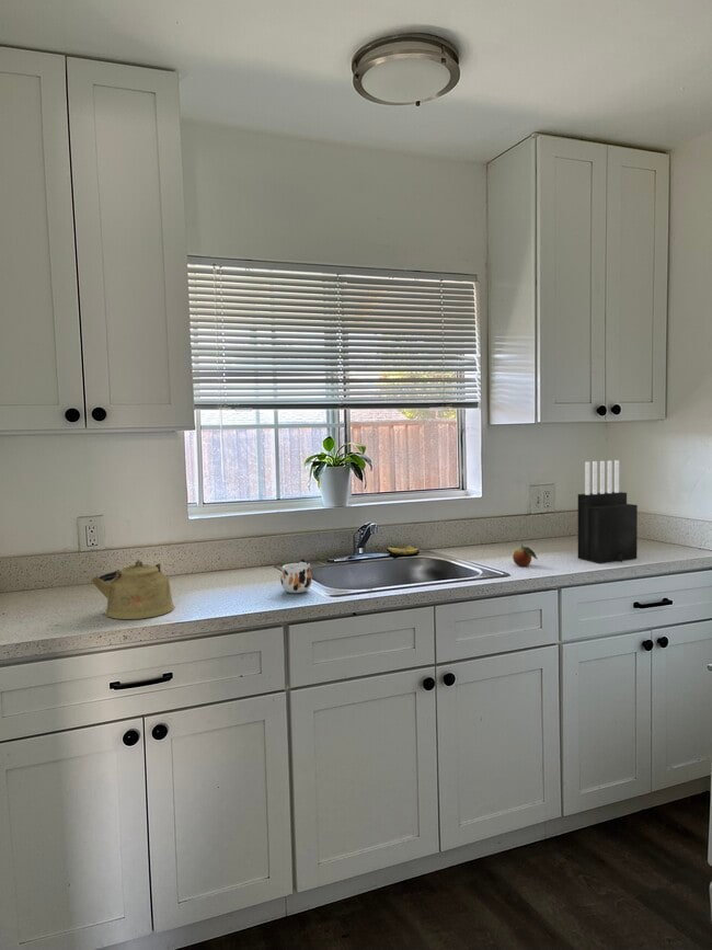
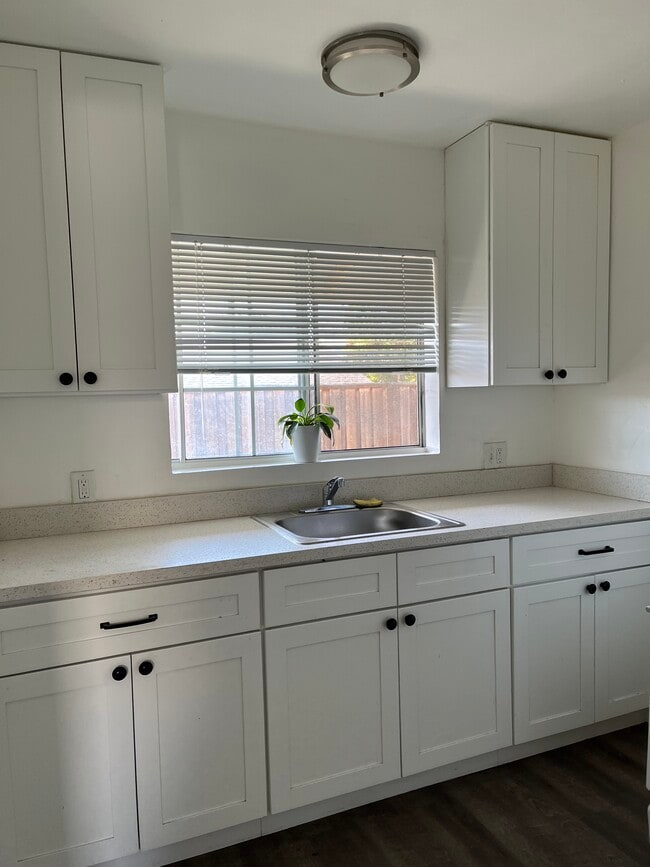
- kettle (131, 585)
- mug (295, 575)
- fruit (526, 554)
- knife block (609, 510)
